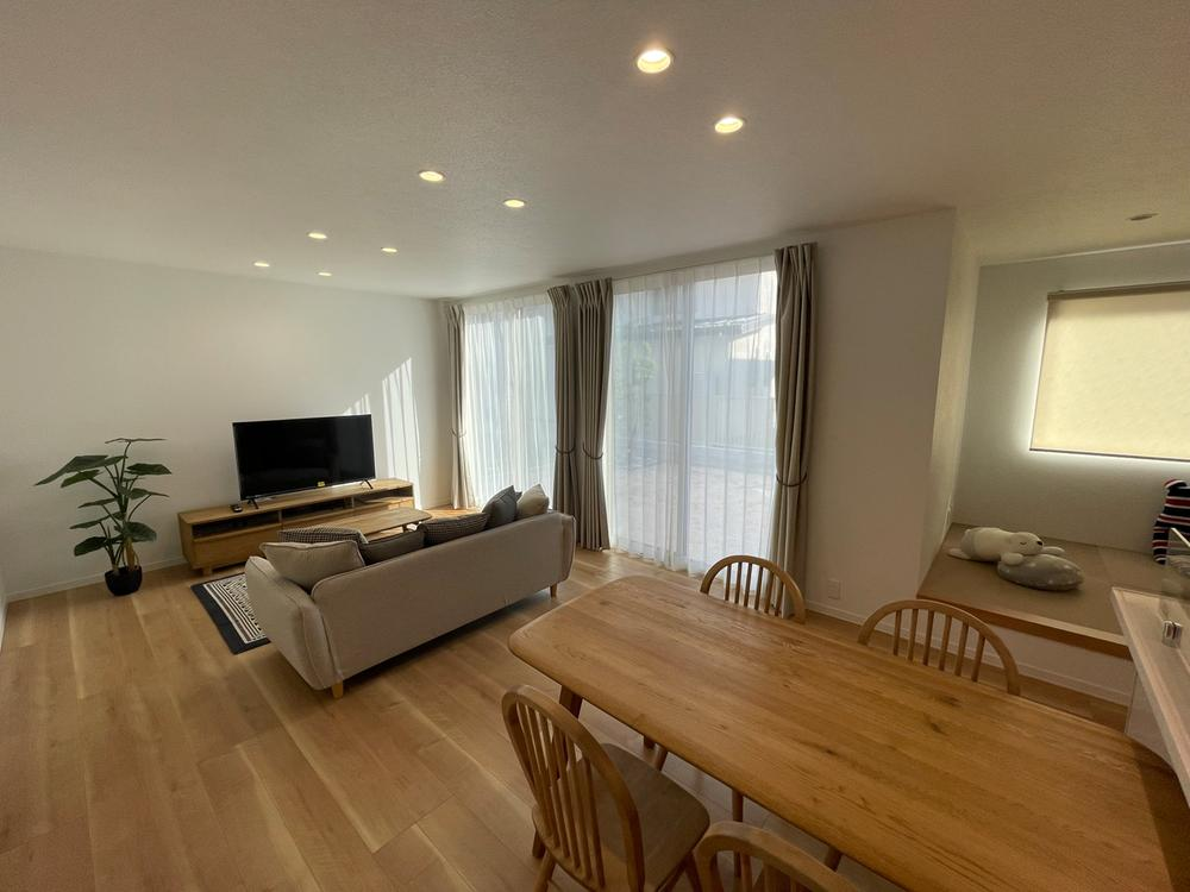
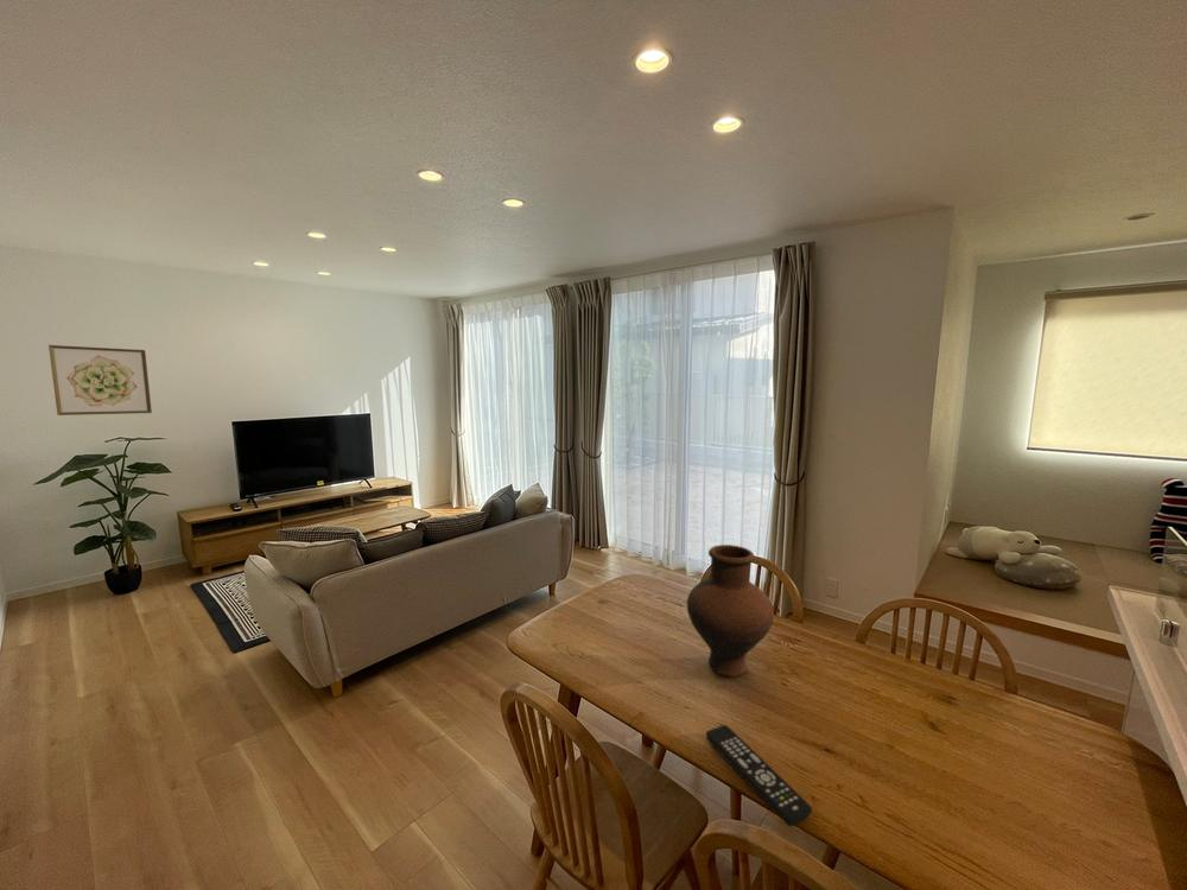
+ vase (729, 609)
+ remote control (753, 770)
+ wall art (102, 381)
